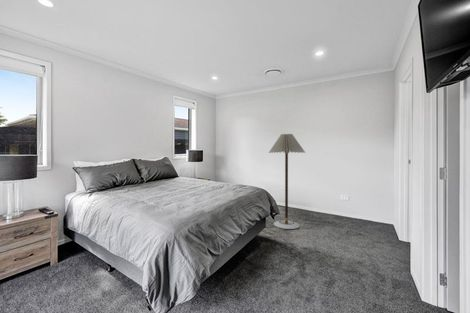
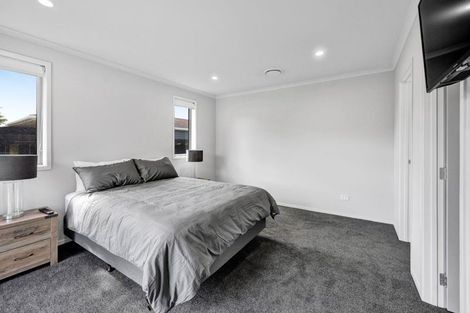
- floor lamp (286, 179)
